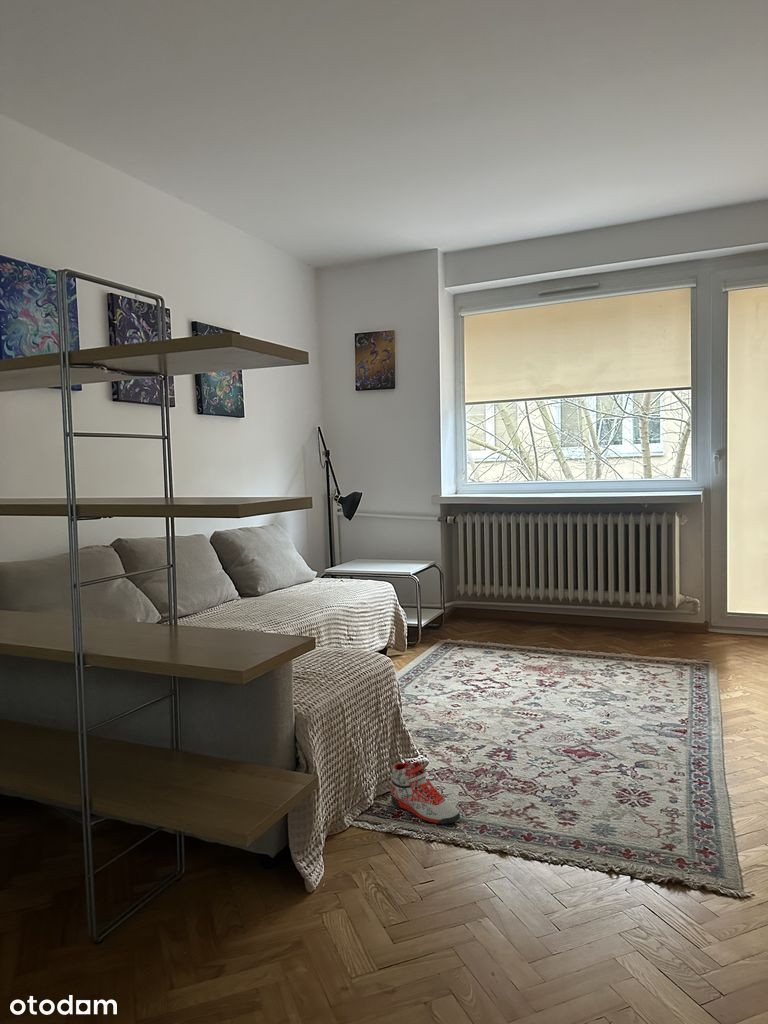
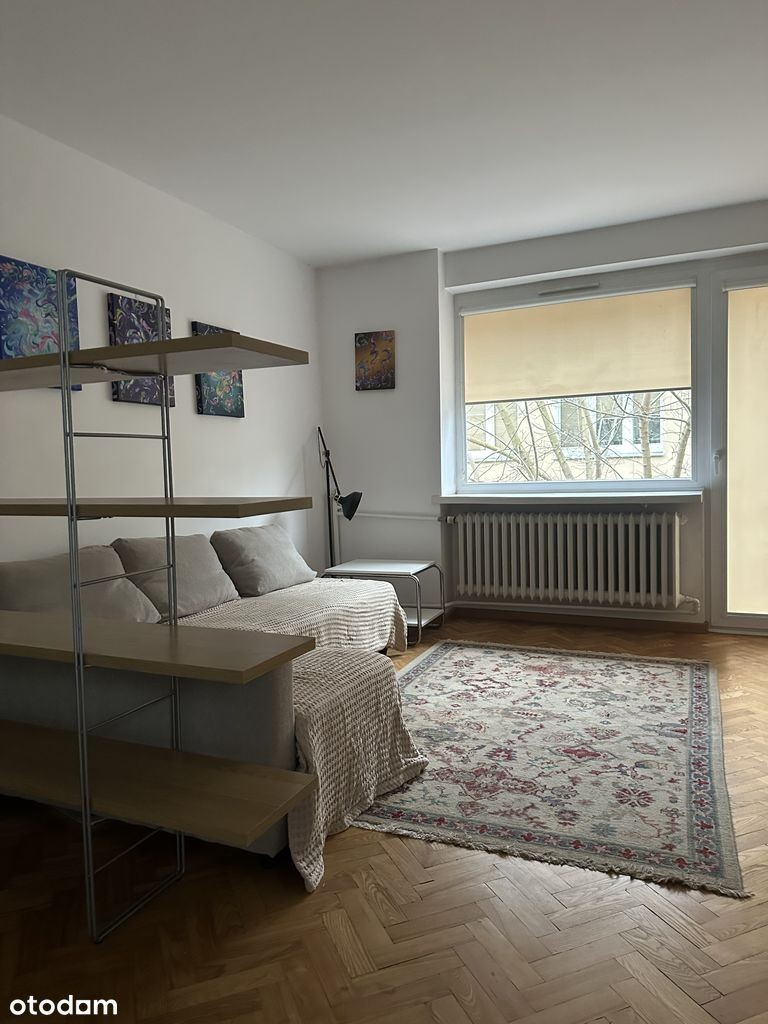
- sneaker (423, 790)
